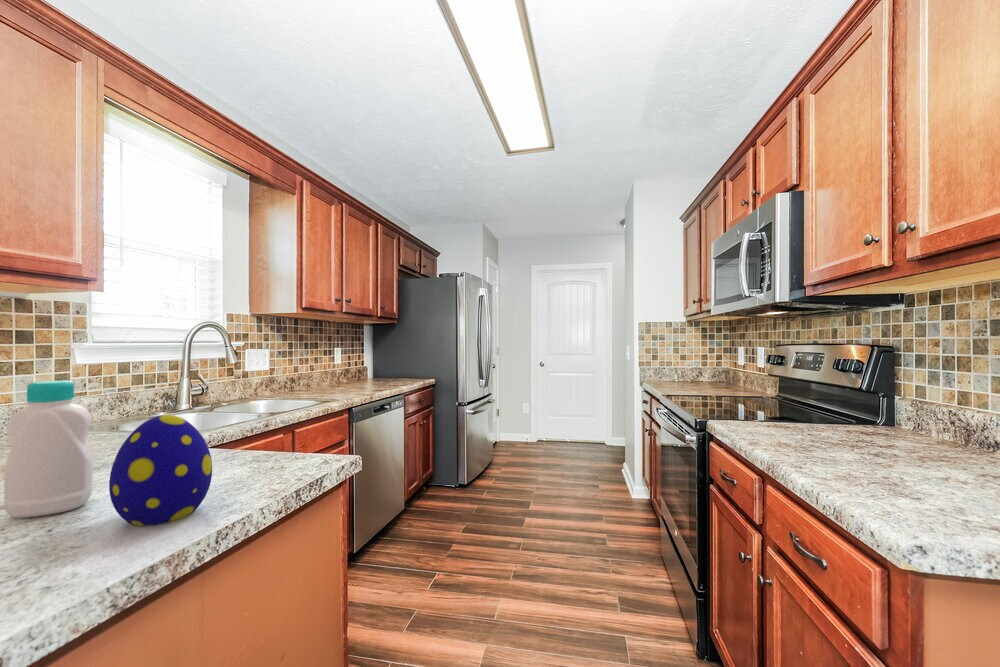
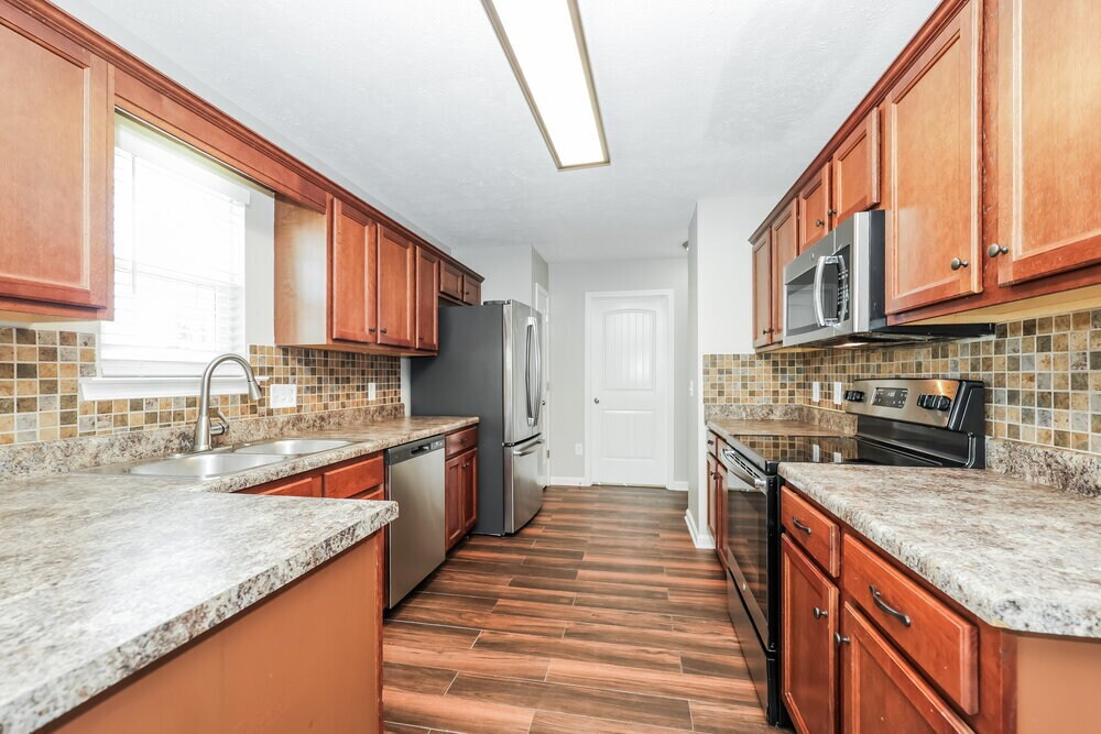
- bottle (50, 445)
- decorative egg (163, 464)
